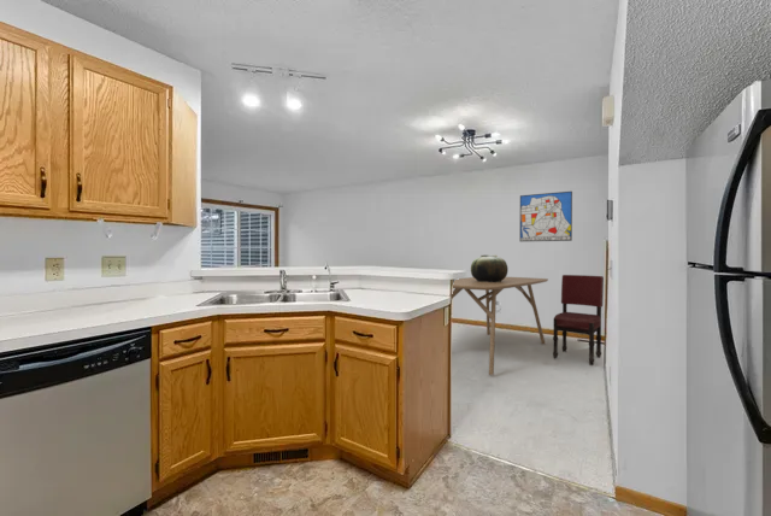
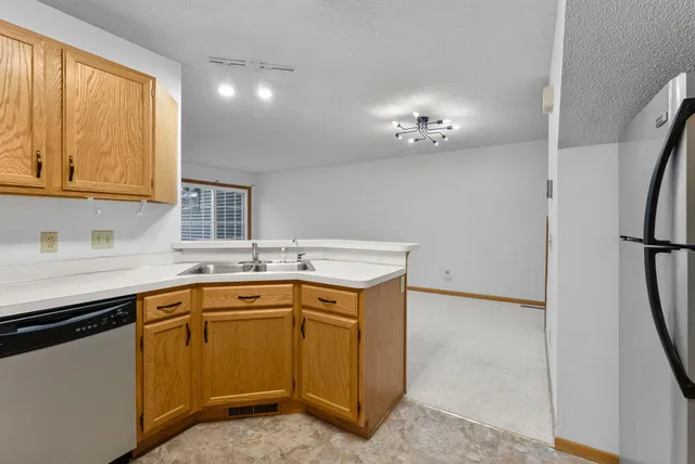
- wall art (545, 217)
- dining table (489, 315)
- dining chair (577, 316)
- ceramic pot (489, 268)
